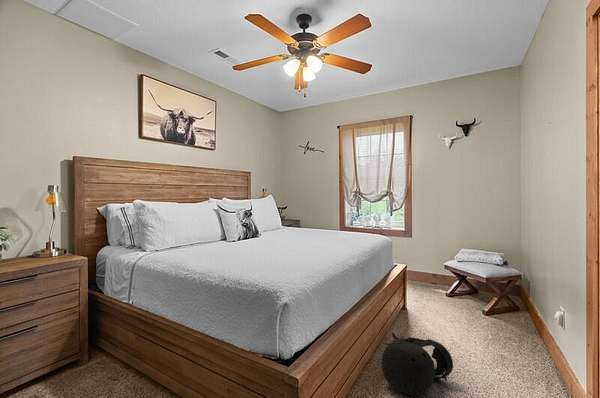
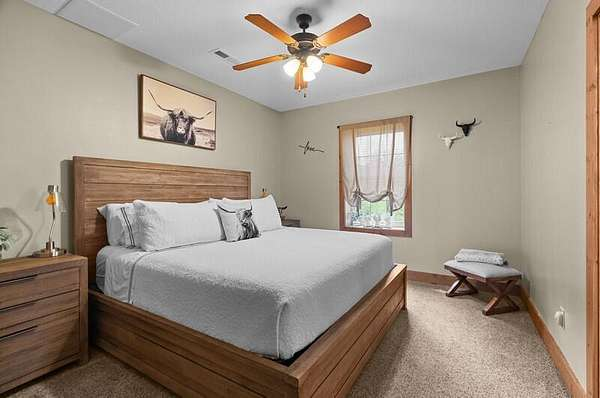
- tactical helmet (412, 356)
